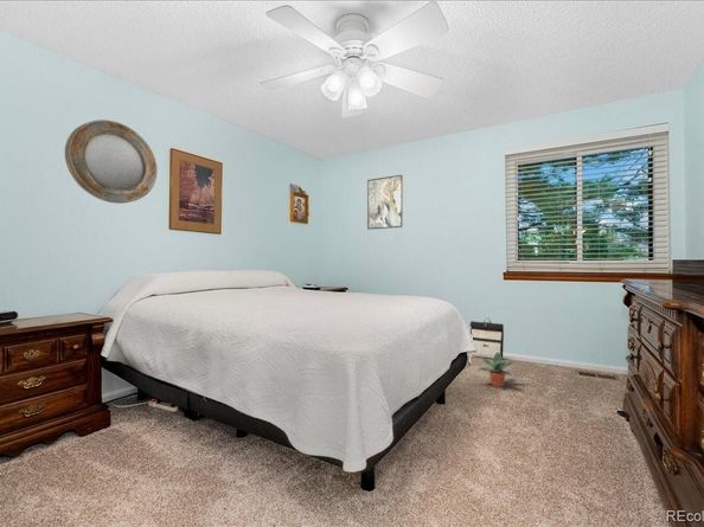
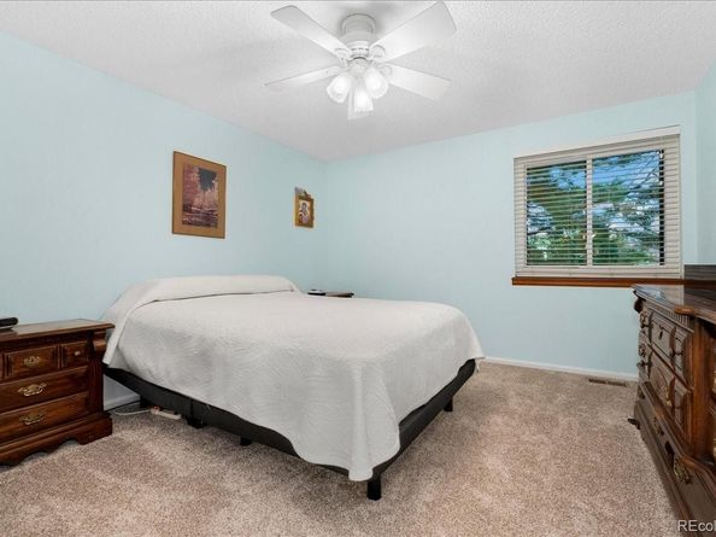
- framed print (384, 203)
- backpack (486, 338)
- potted plant (497, 368)
- home mirror (115, 162)
